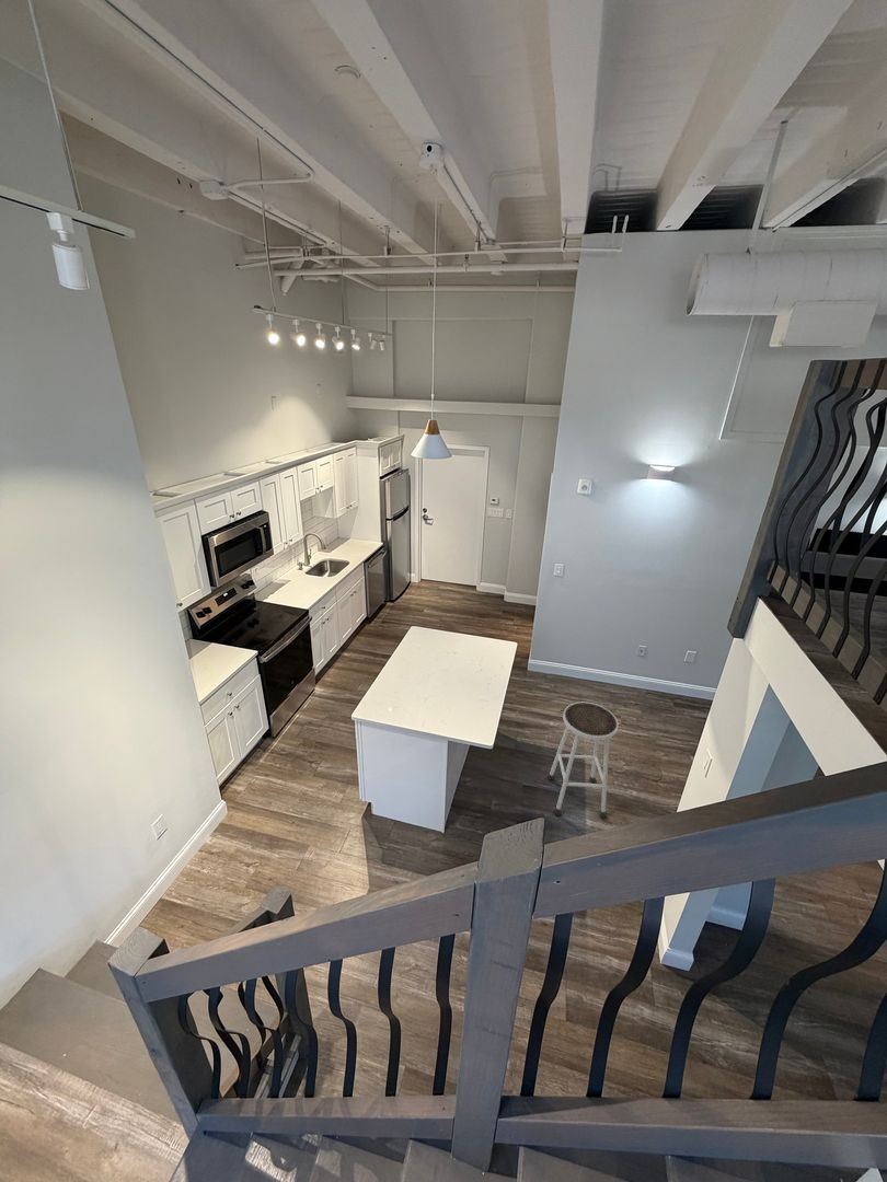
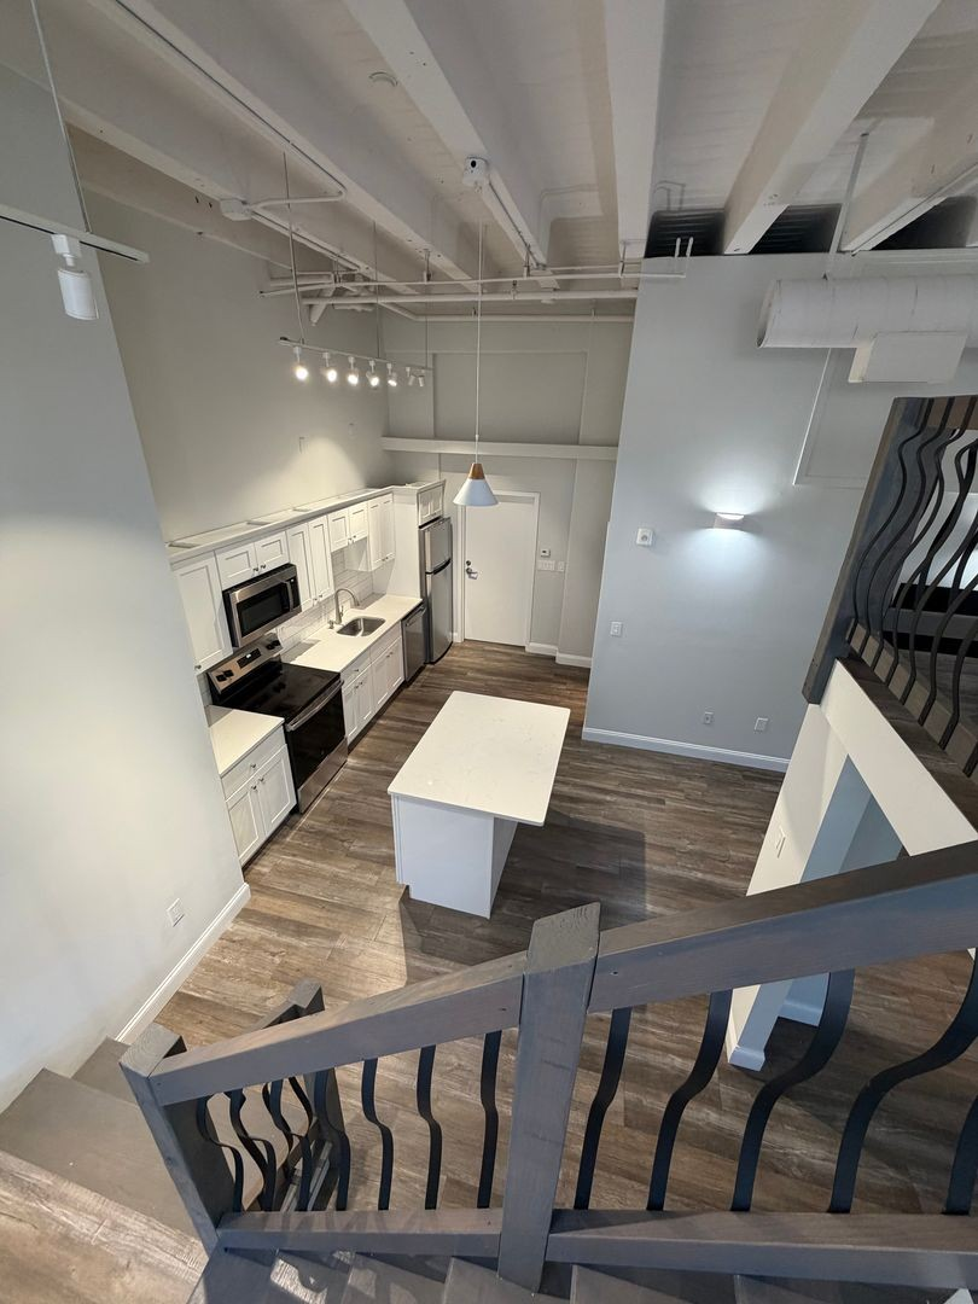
- stool (583, 757)
